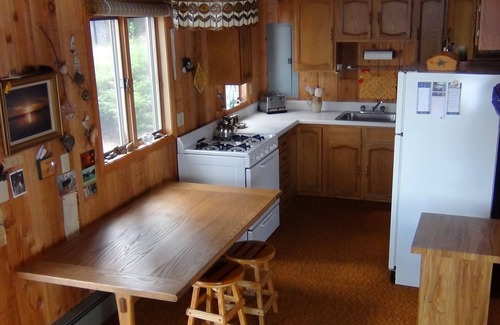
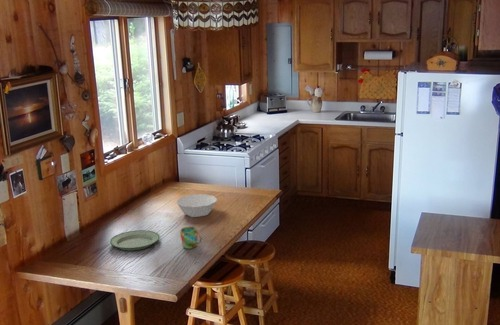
+ mug (191, 238)
+ plate (135, 241)
+ bowl (197, 206)
